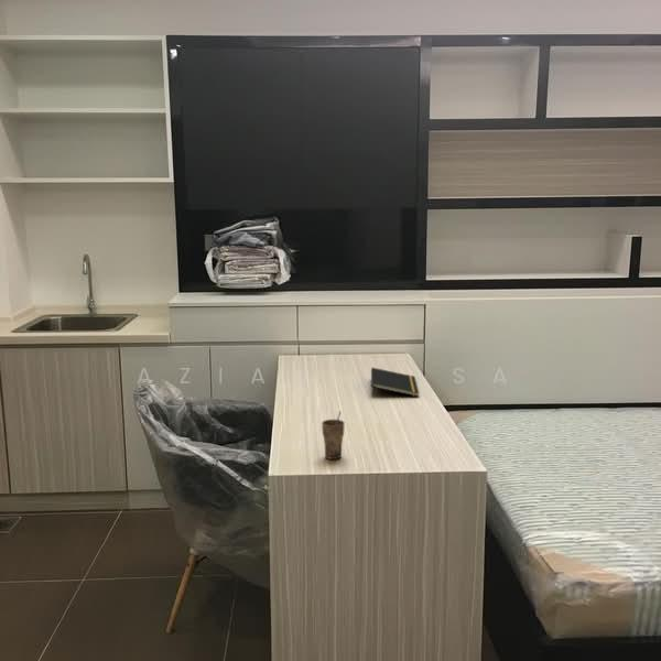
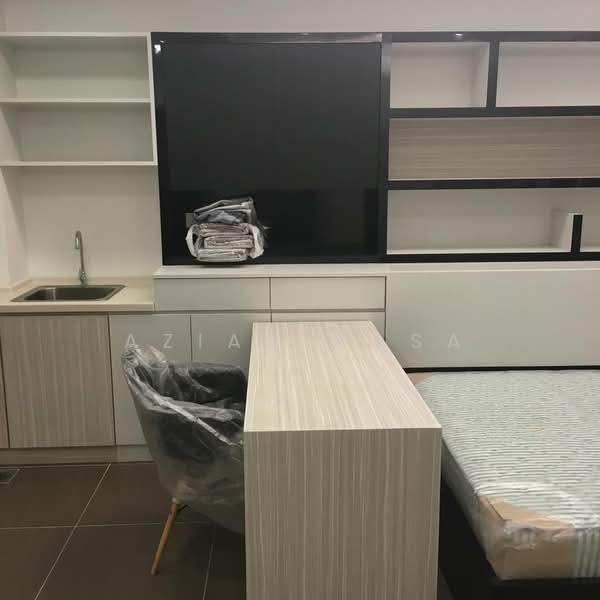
- notepad (393, 381)
- cup (333, 435)
